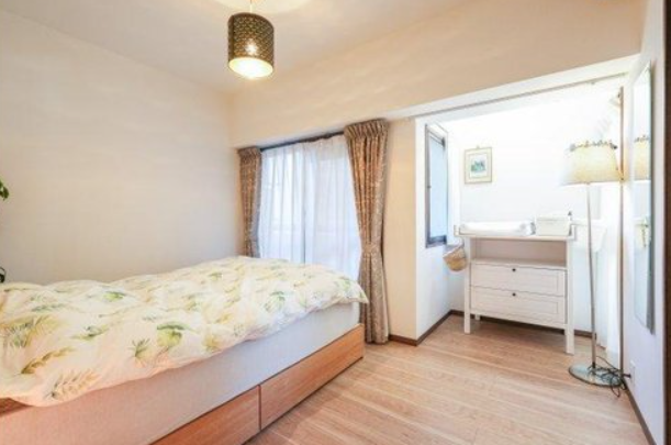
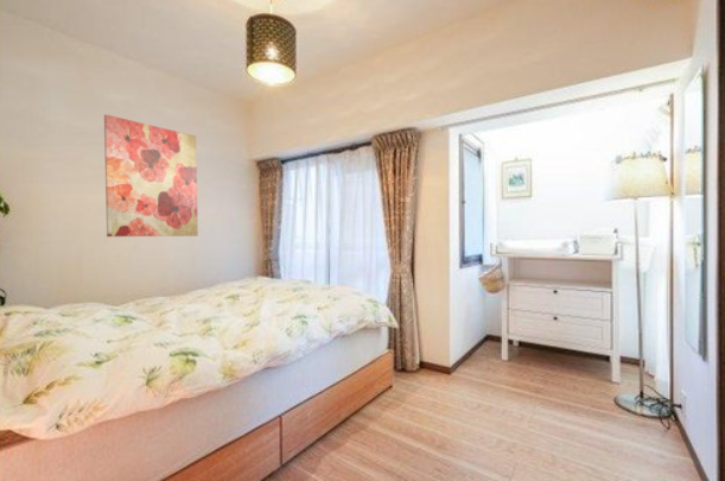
+ wall art (155, 181)
